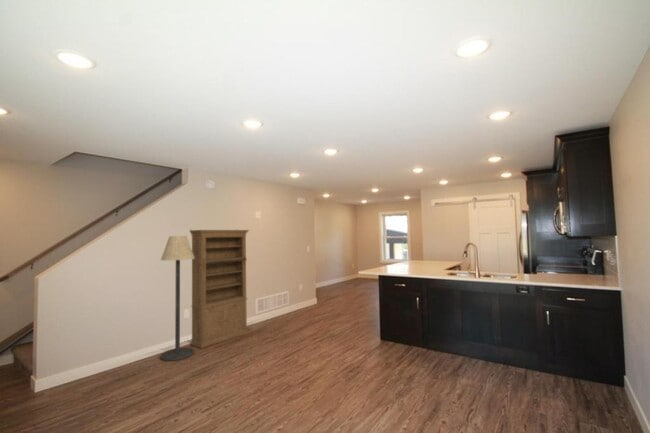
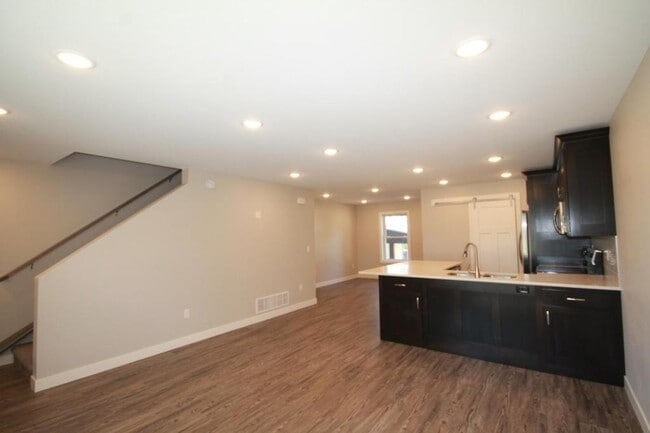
- floor lamp (177, 294)
- bookcase (221, 283)
